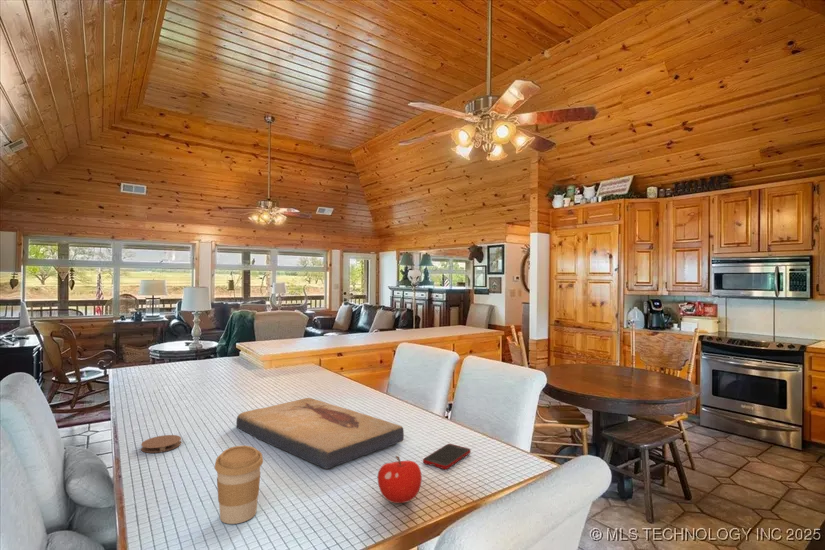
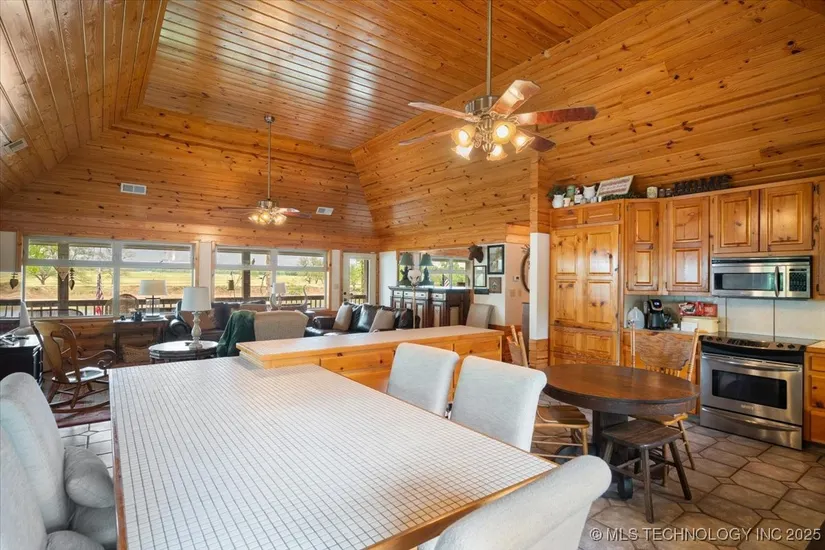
- cell phone (447, 455)
- fish fossil (316, 426)
- coaster (161, 443)
- fruit (399, 477)
- coffee cup (239, 482)
